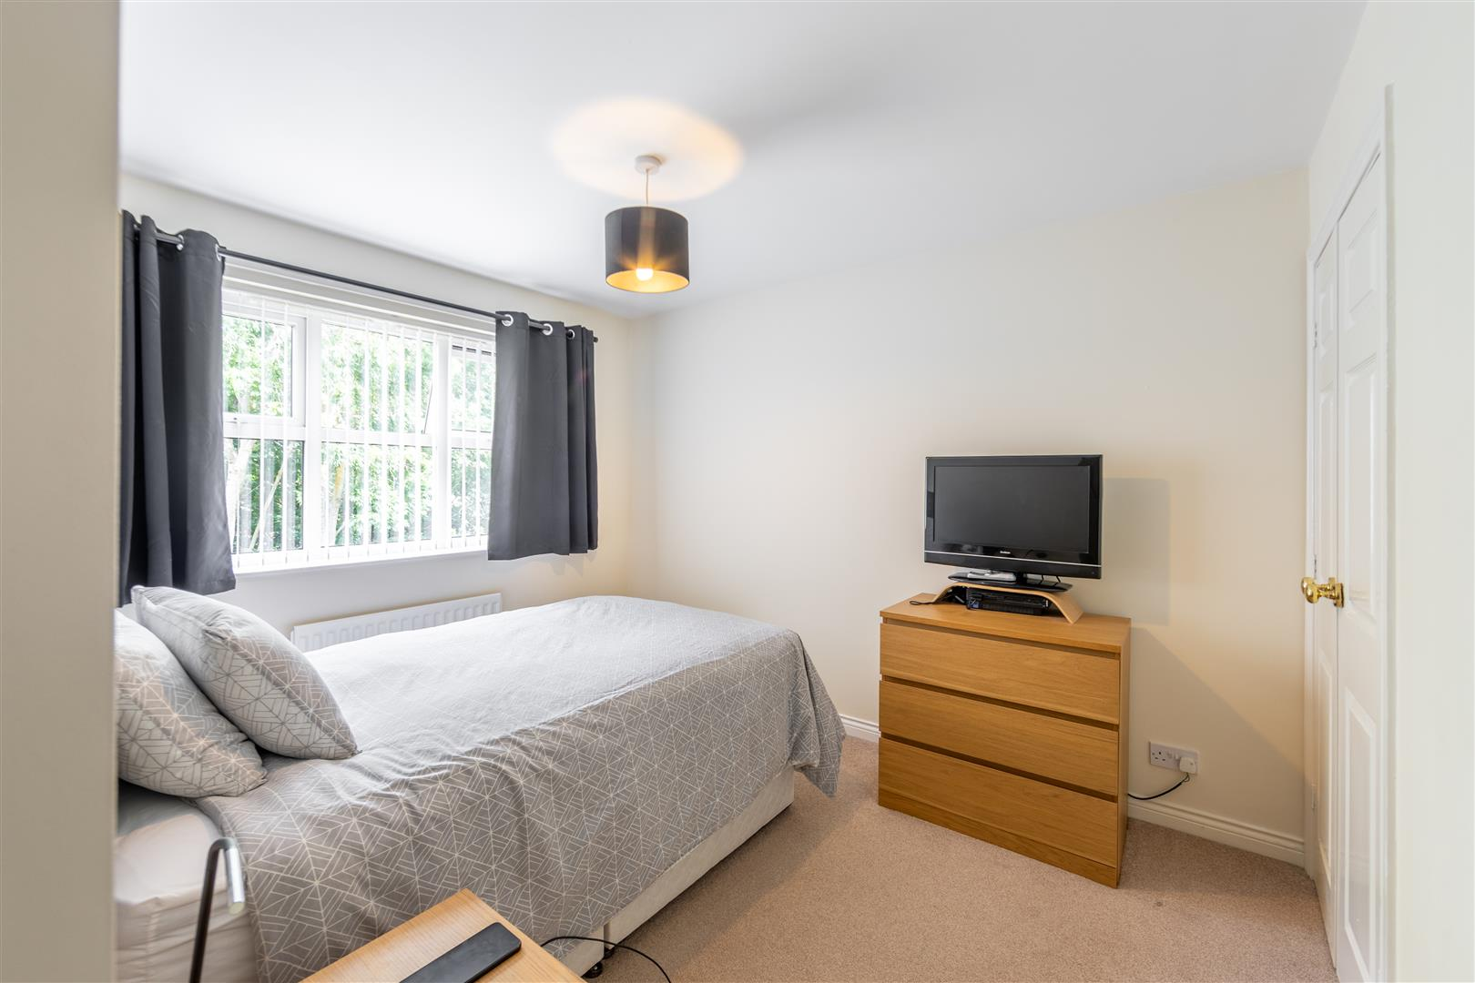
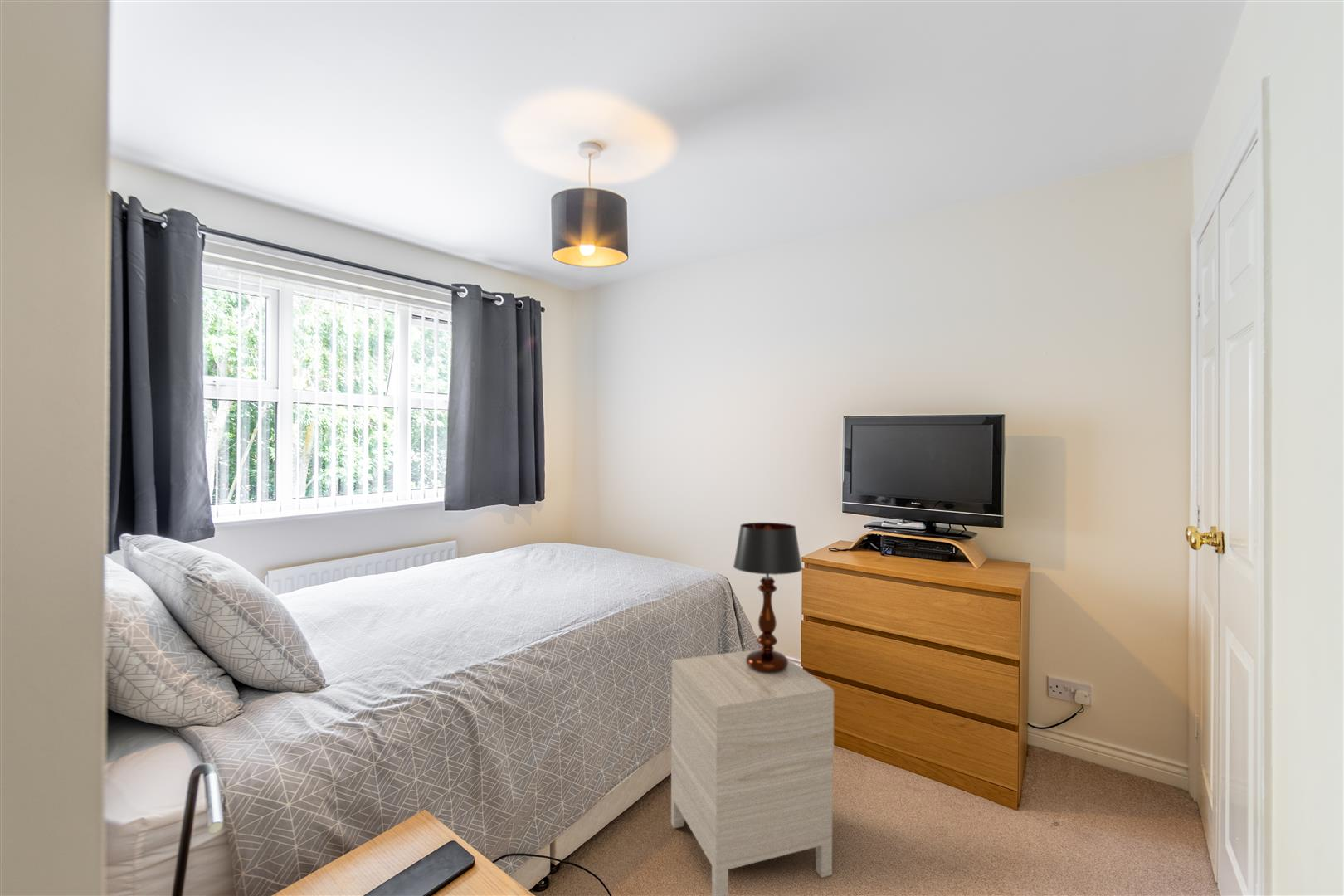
+ table lamp (767, 596)
+ nightstand (756, 758)
